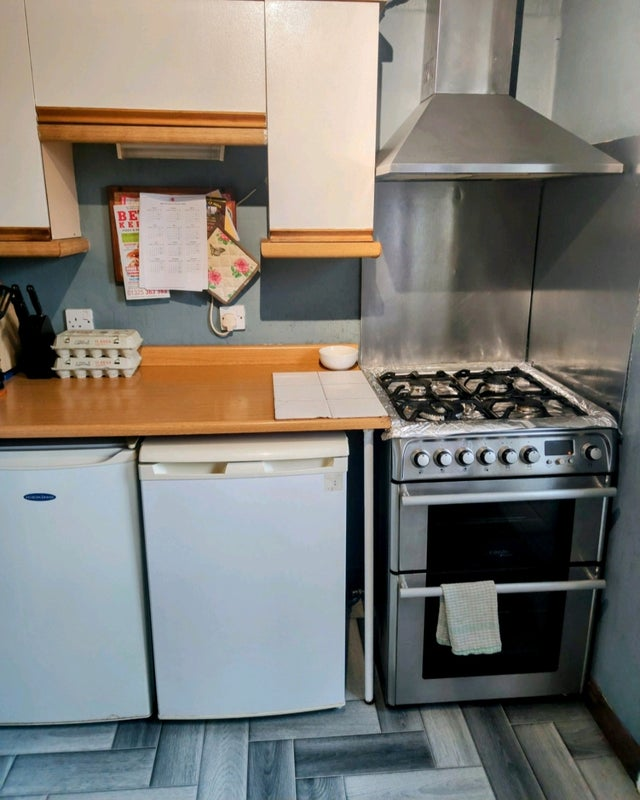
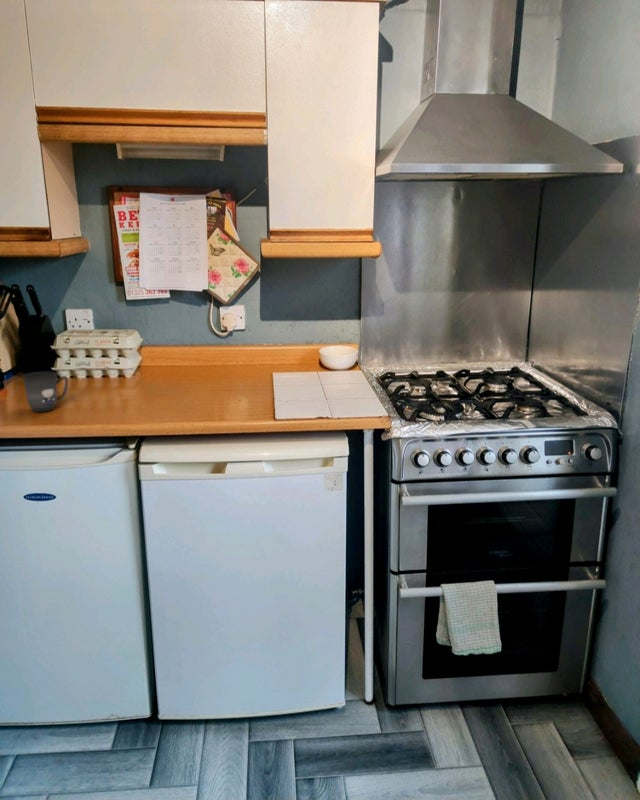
+ mug (47, 390)
